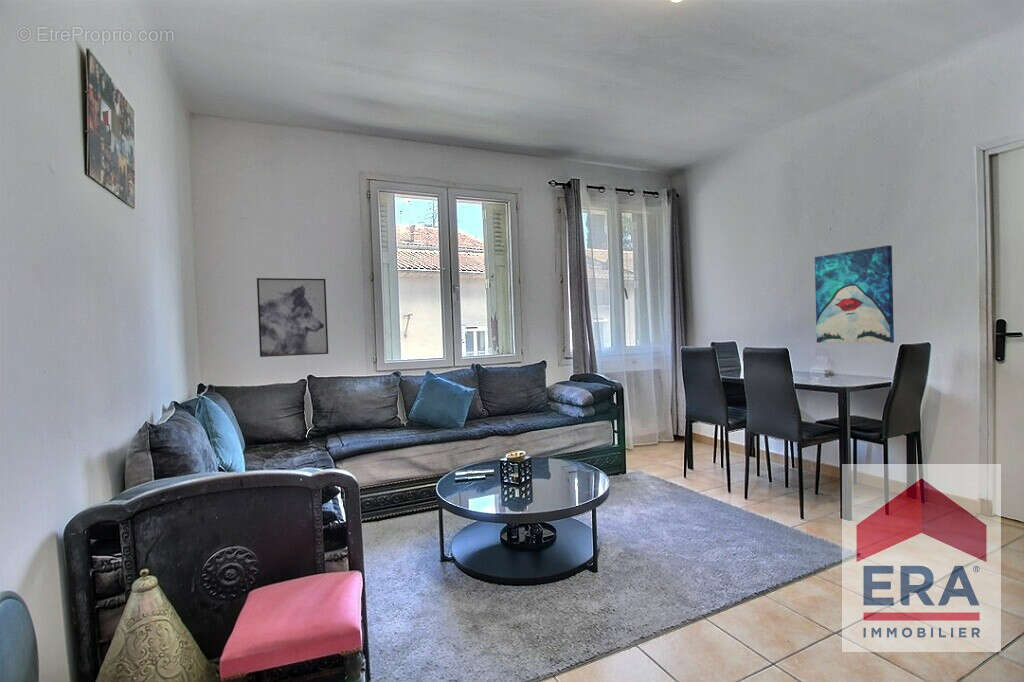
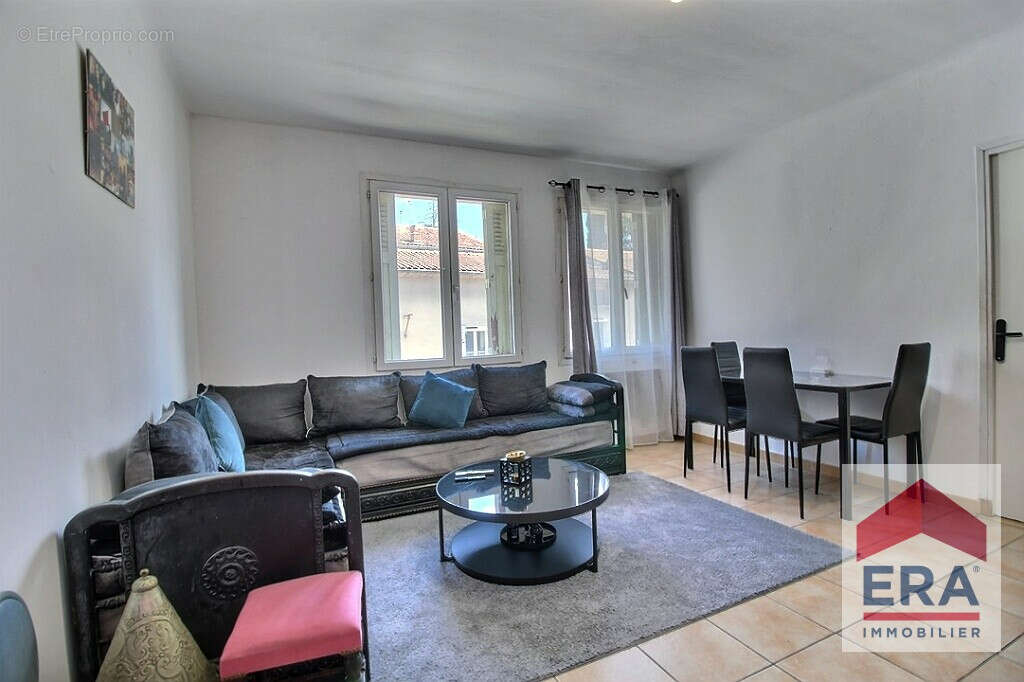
- wall art (293, 317)
- wall art (851, 297)
